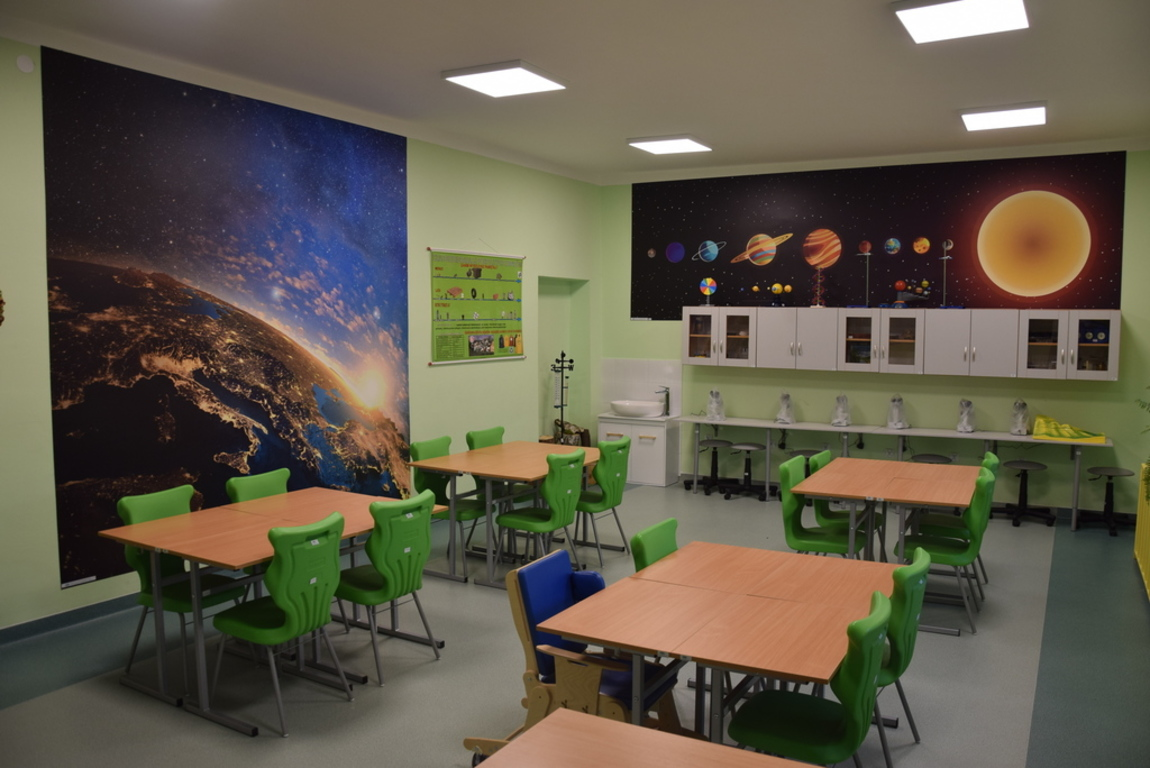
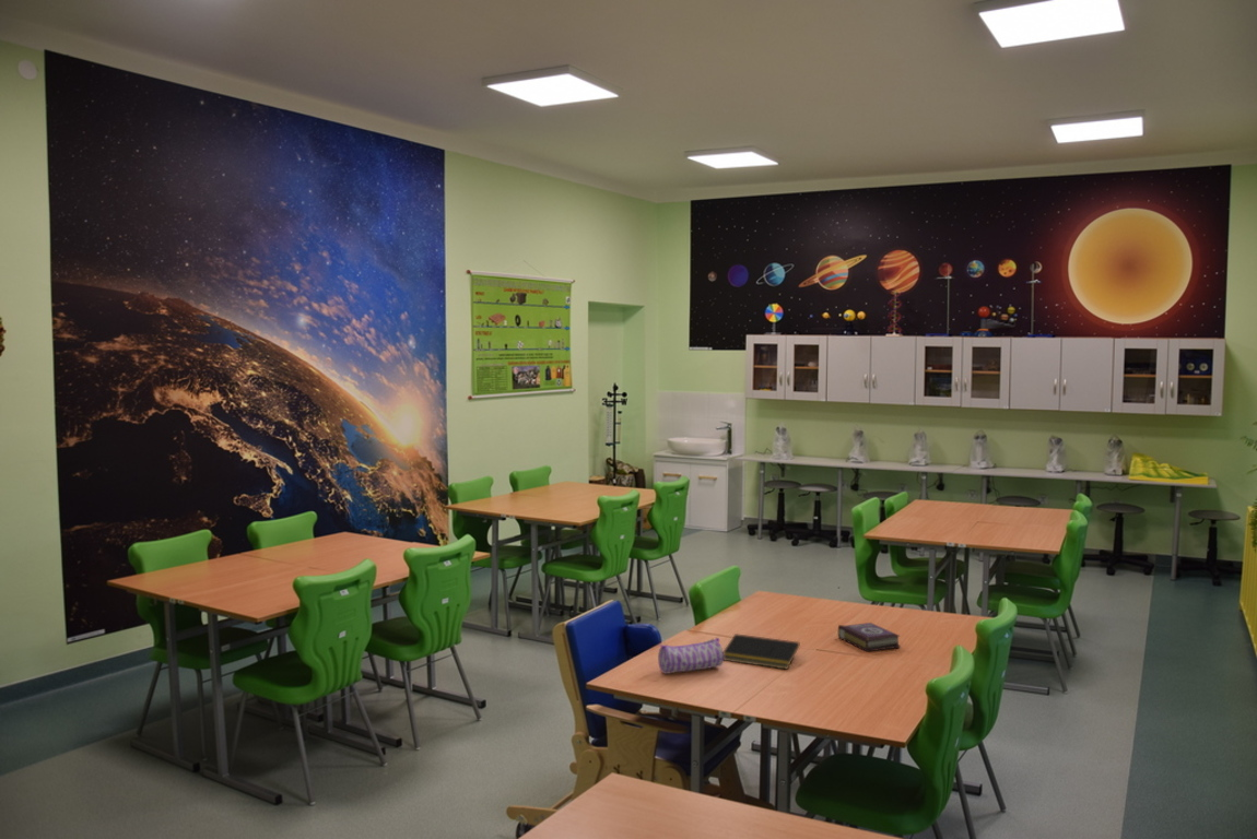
+ book (868, 635)
+ pencil case (691, 655)
+ notepad (760, 650)
